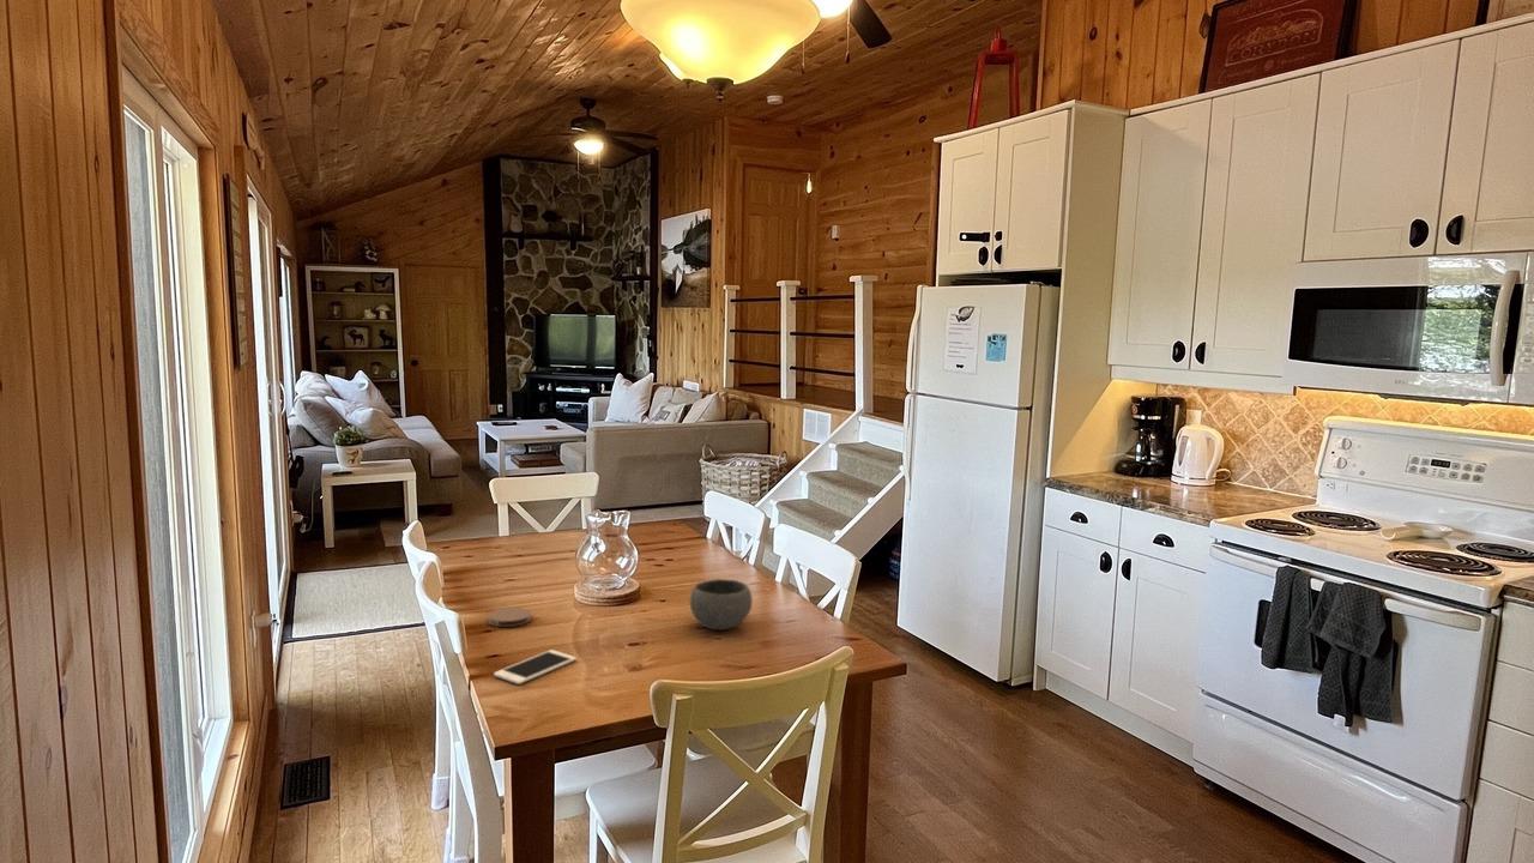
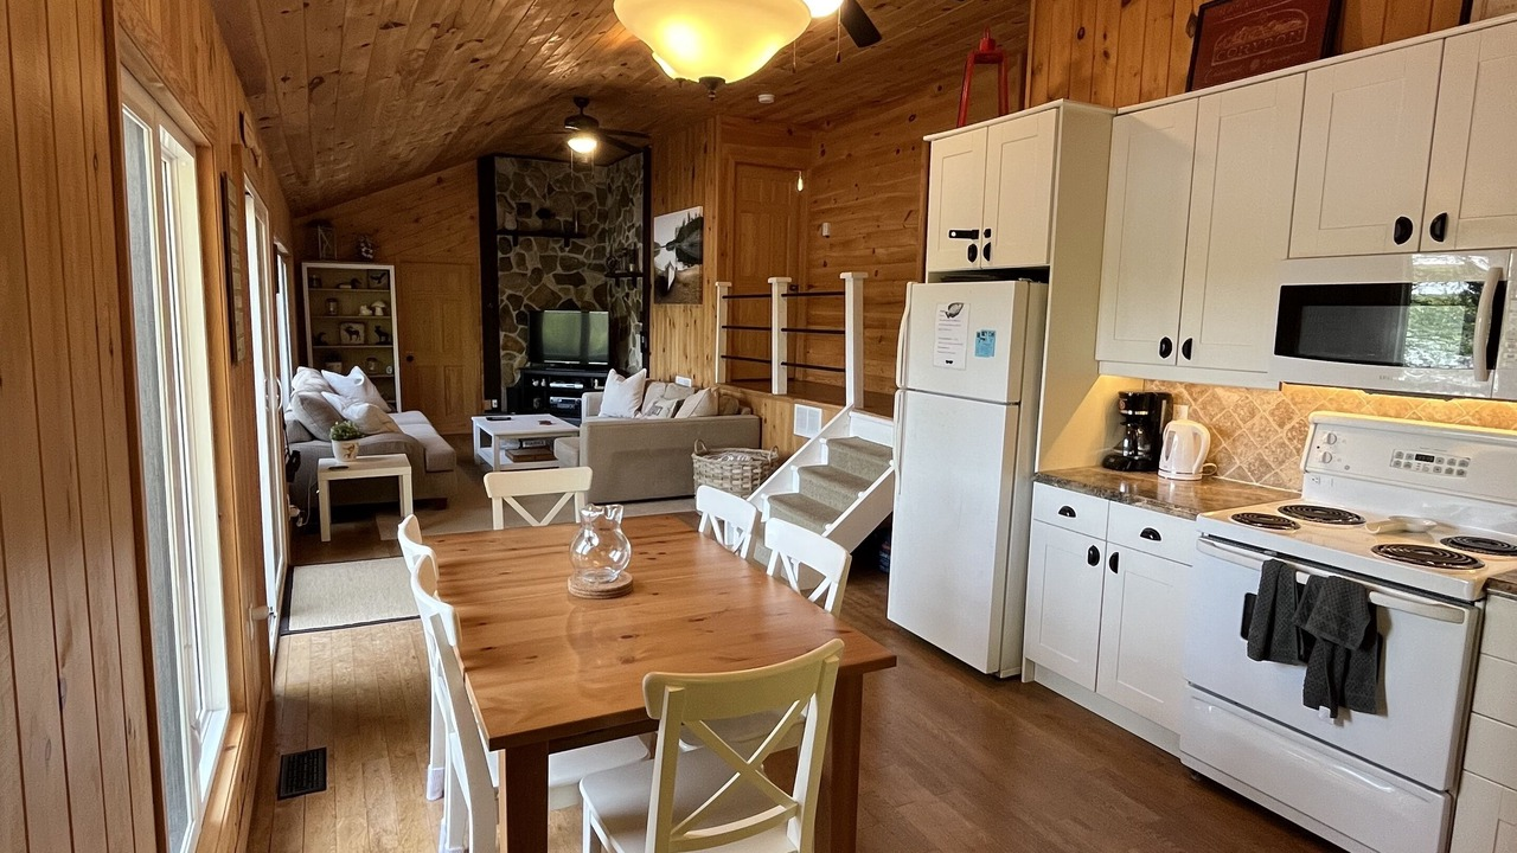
- cell phone (536, 665)
- coaster (509, 616)
- bowl (720, 605)
